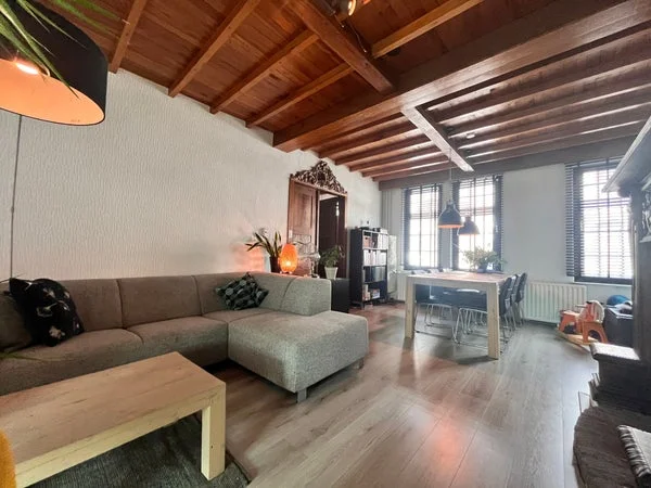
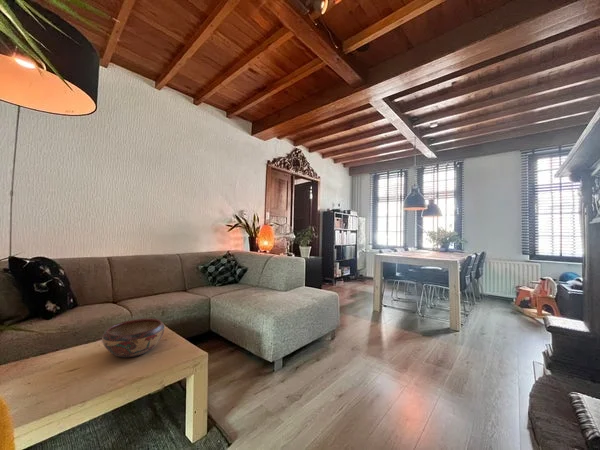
+ decorative bowl (134, 338)
